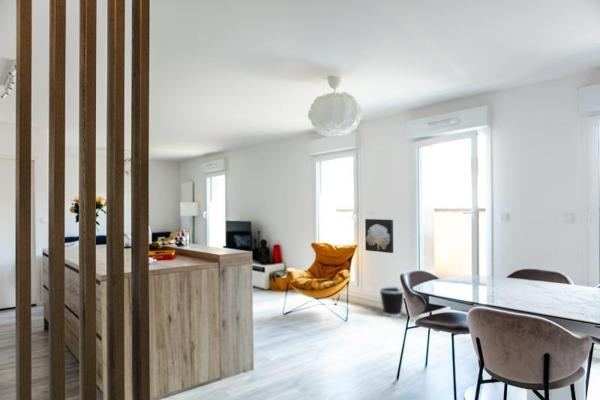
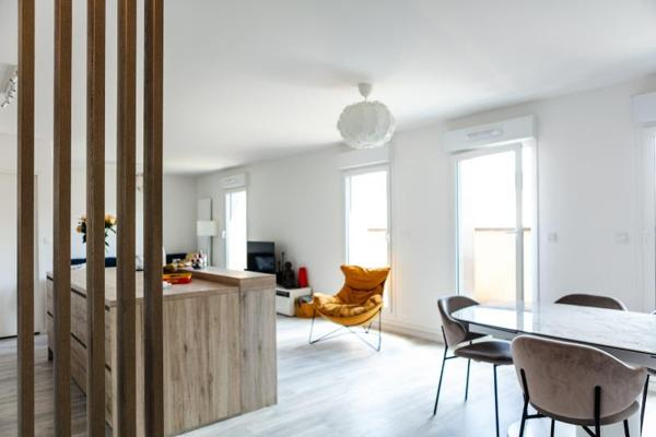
- wall art (379, 235)
- wastebasket (392, 301)
